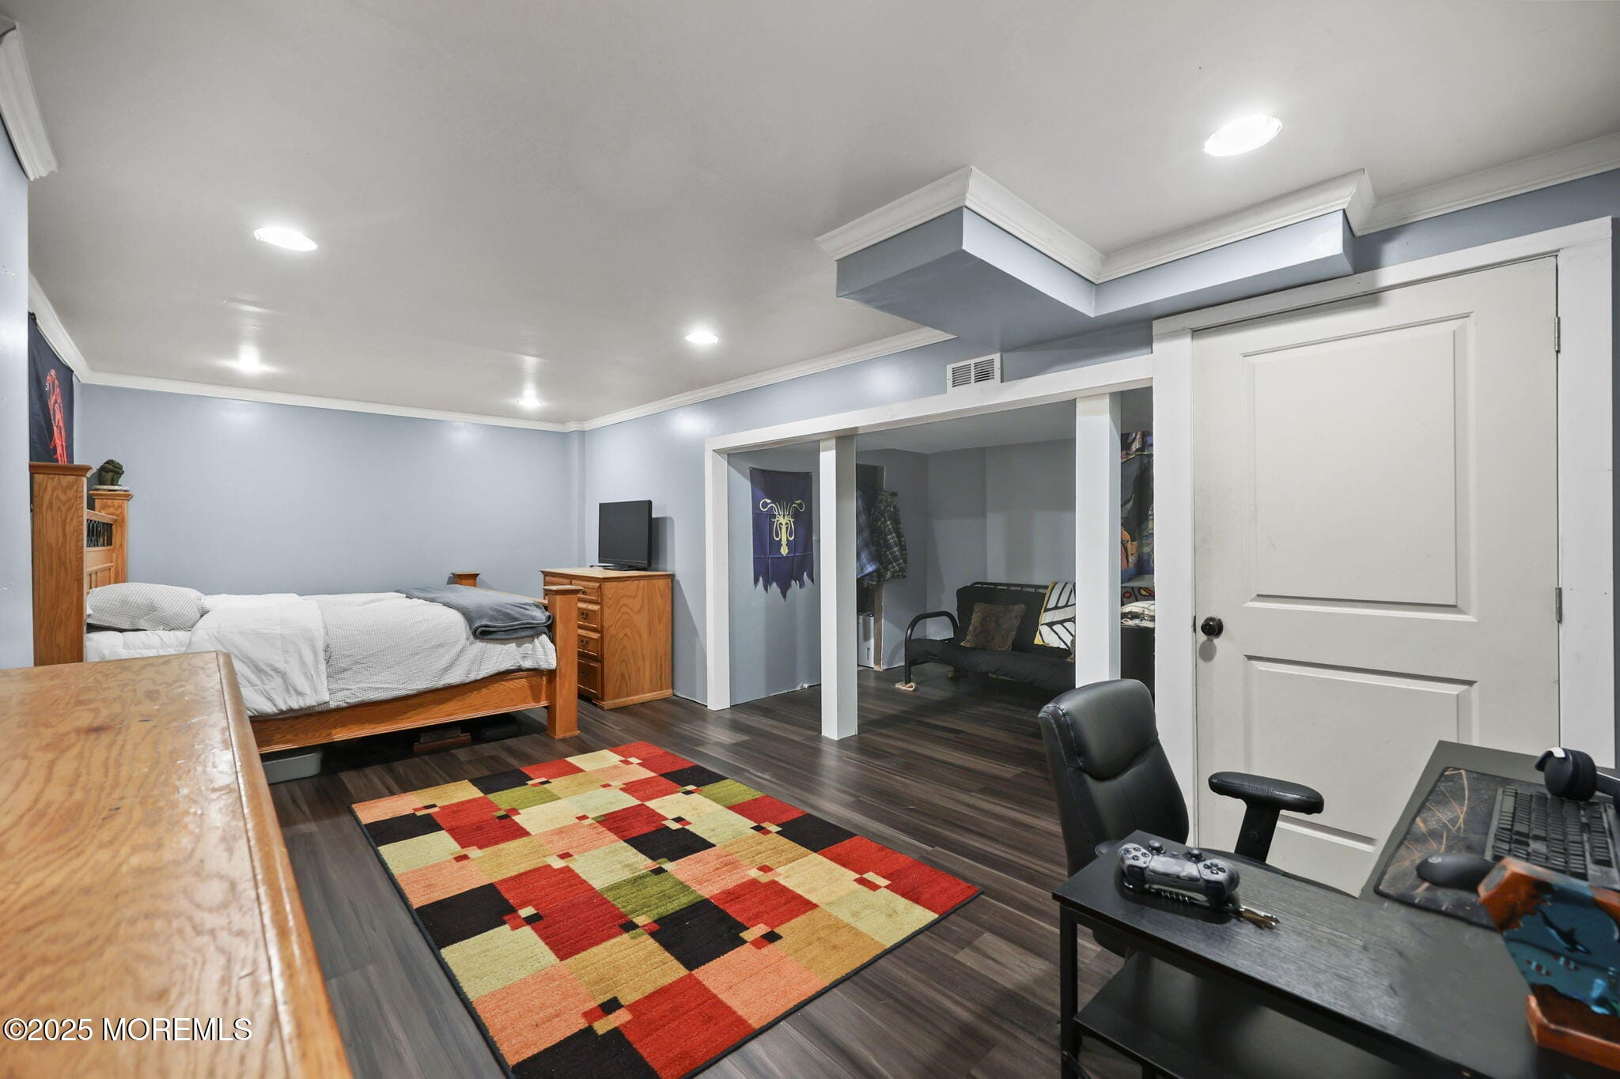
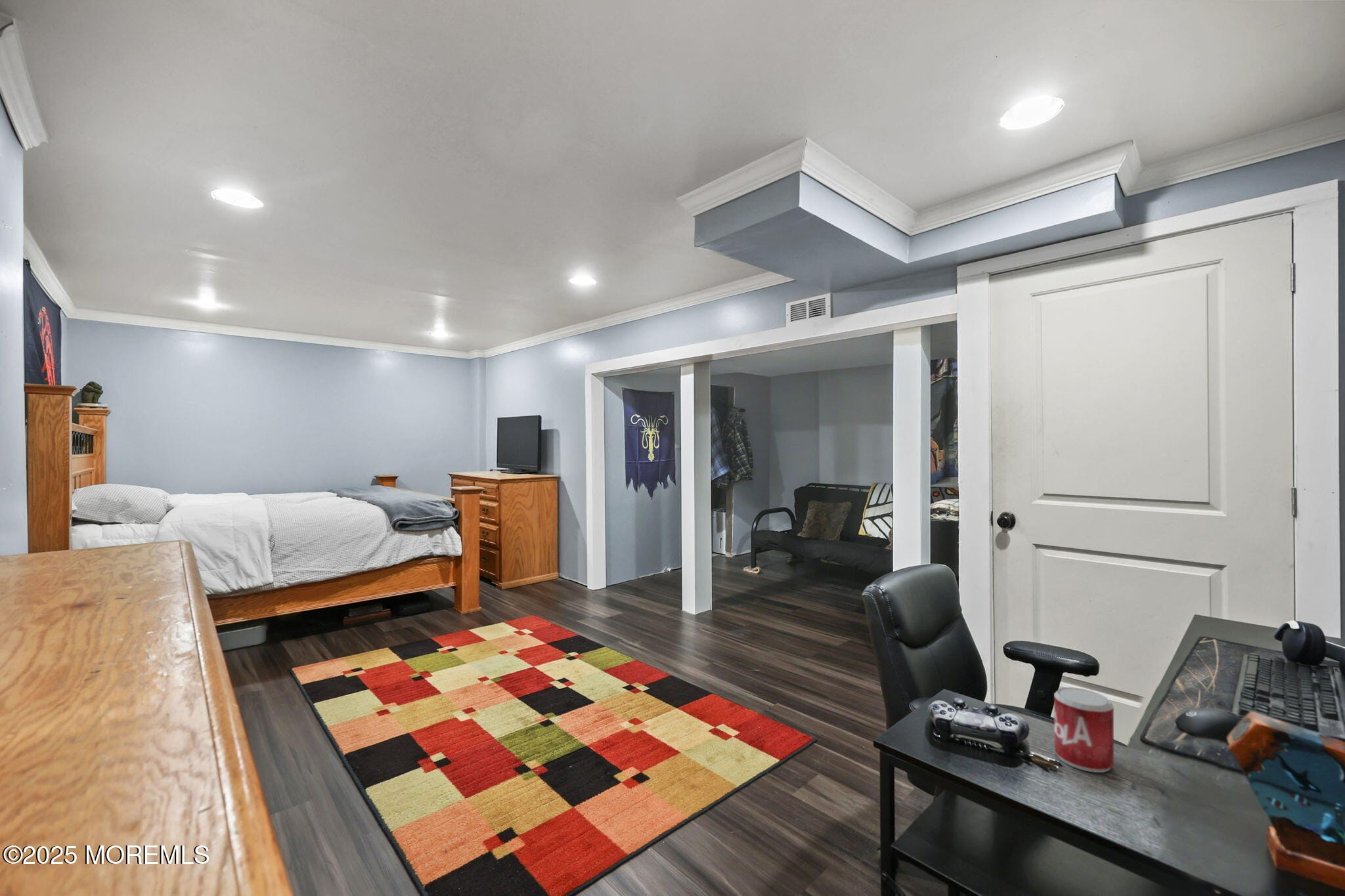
+ beverage can (1083, 728)
